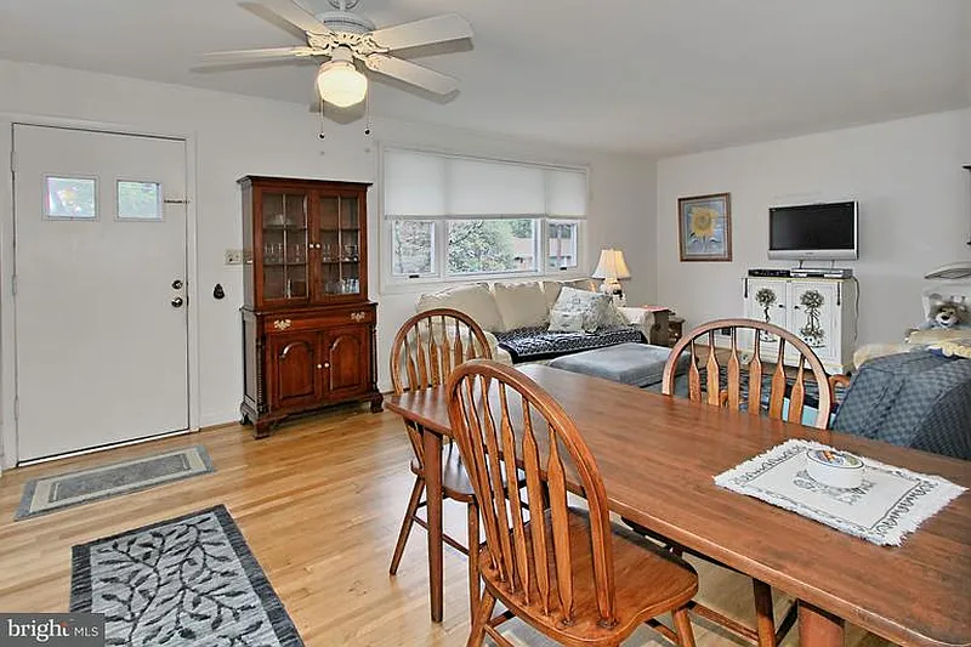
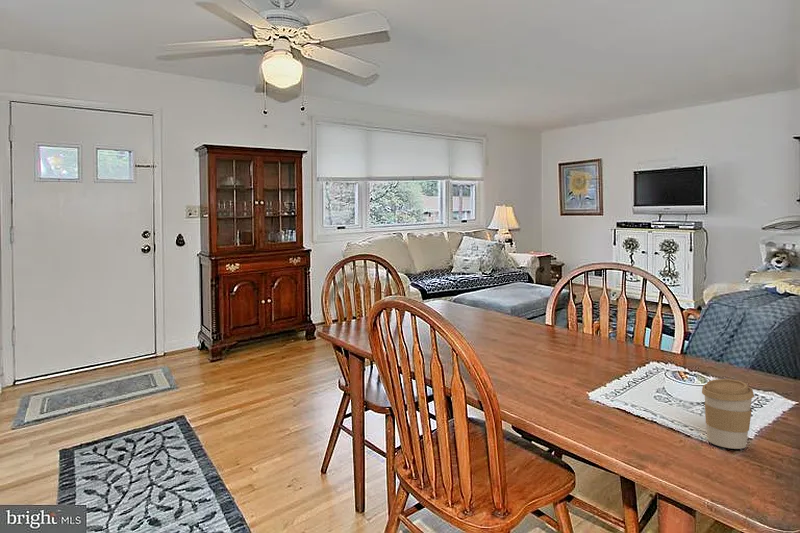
+ coffee cup (727, 412)
